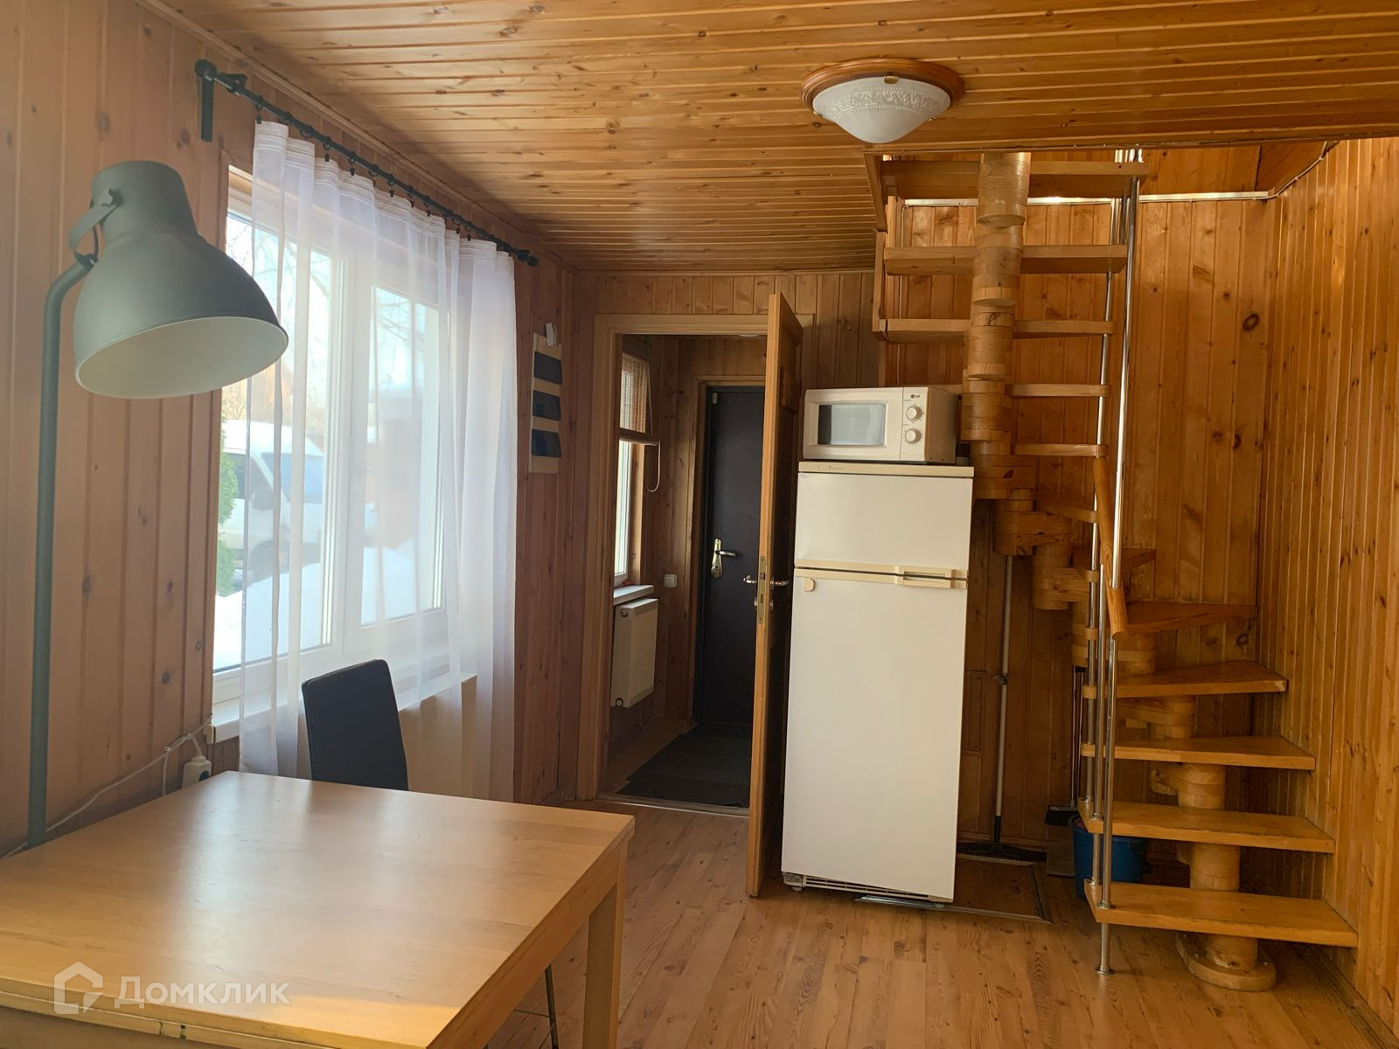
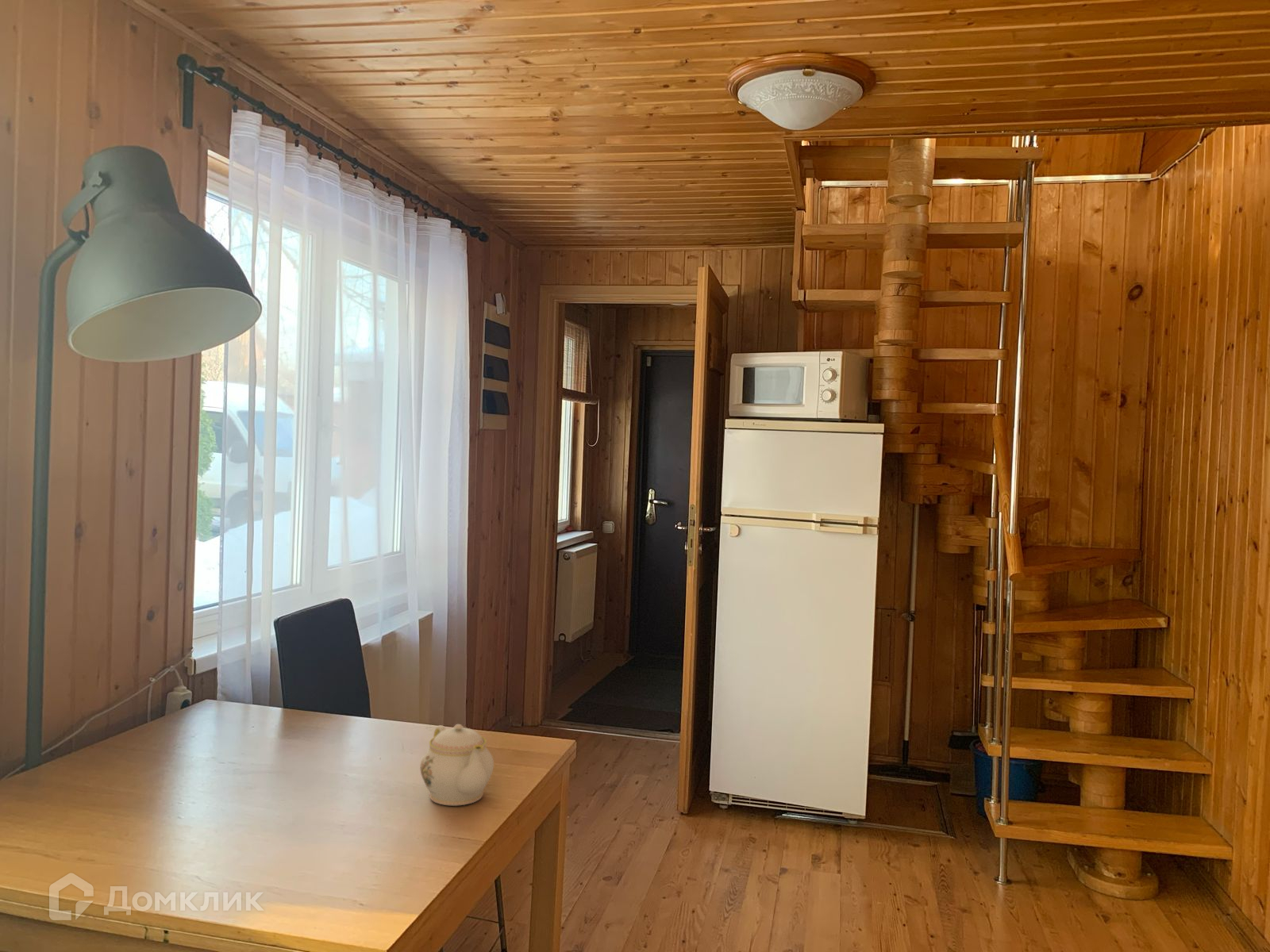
+ teapot (456, 759)
